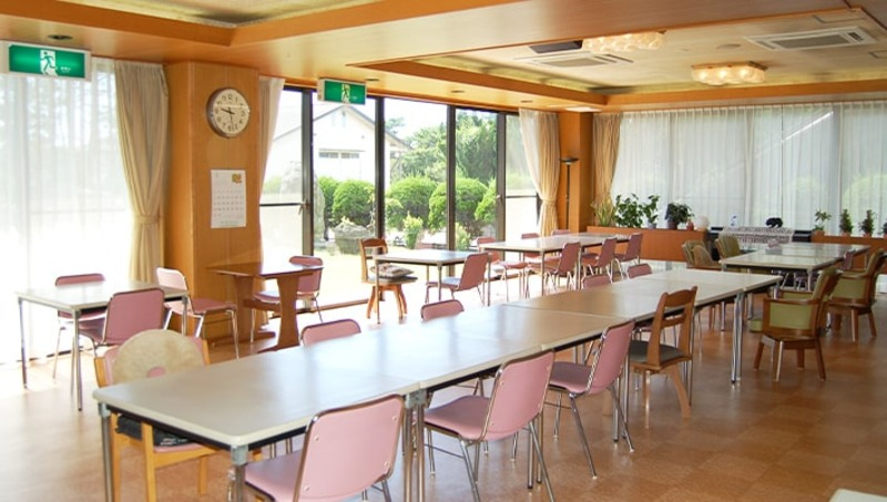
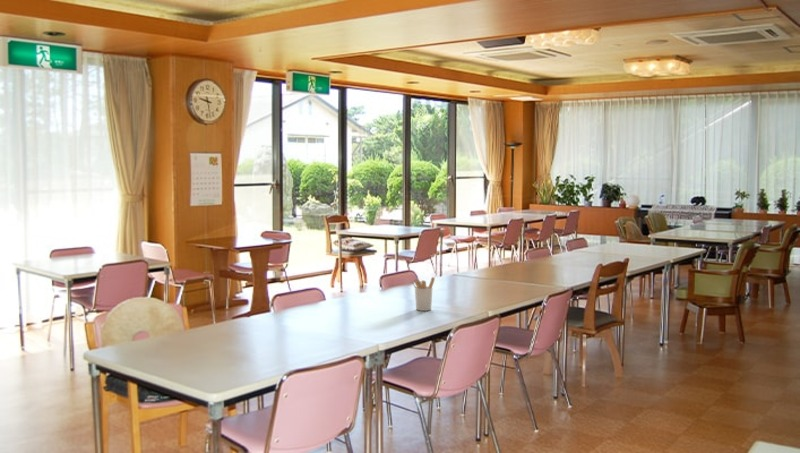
+ utensil holder (422, 293)
